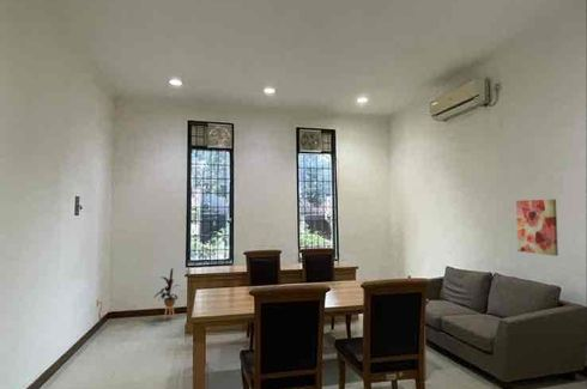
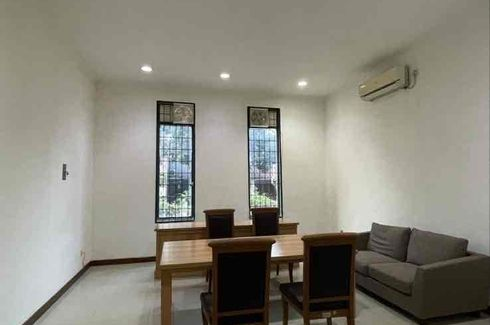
- house plant (167, 293)
- wall art (535, 226)
